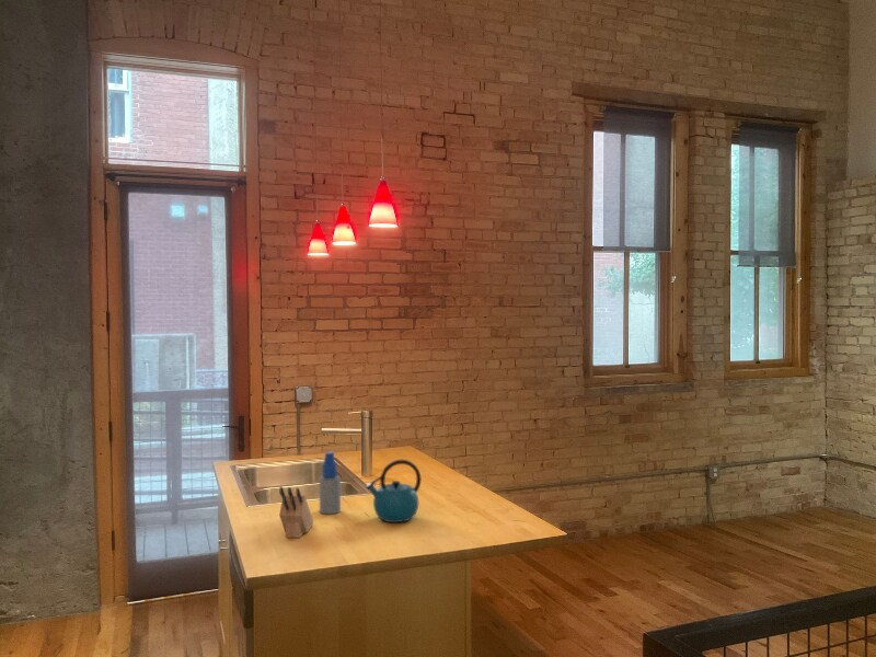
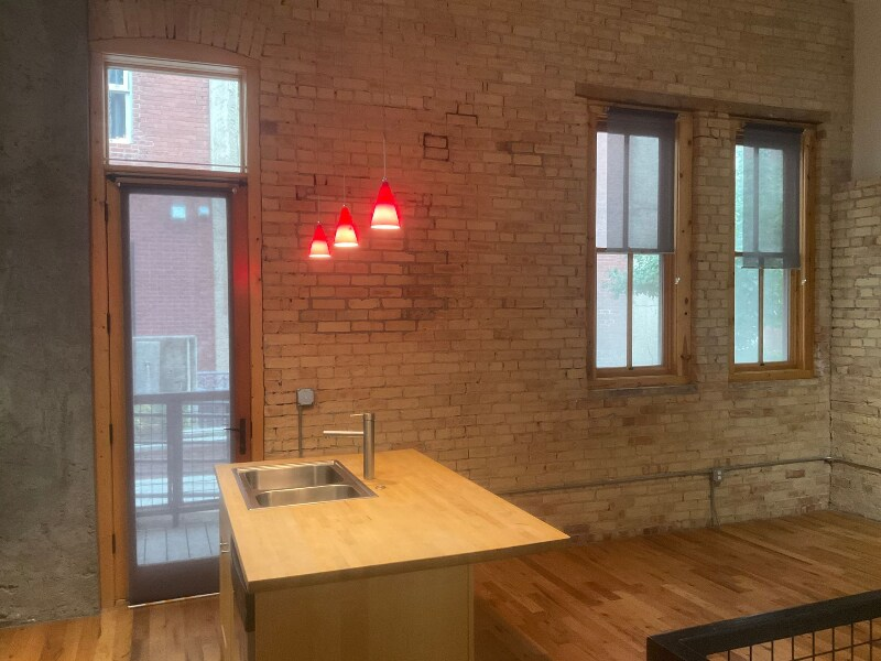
- spray bottle (330, 481)
- knife block (296, 506)
- kettle (393, 488)
